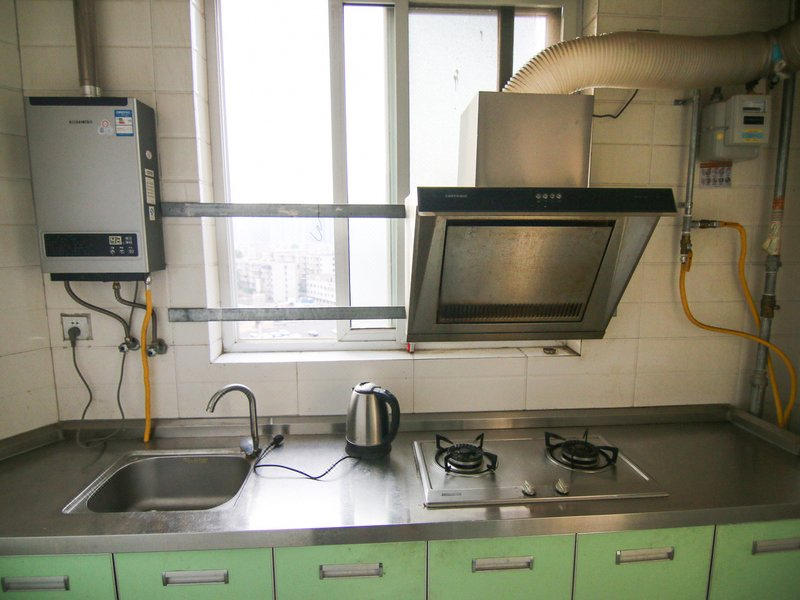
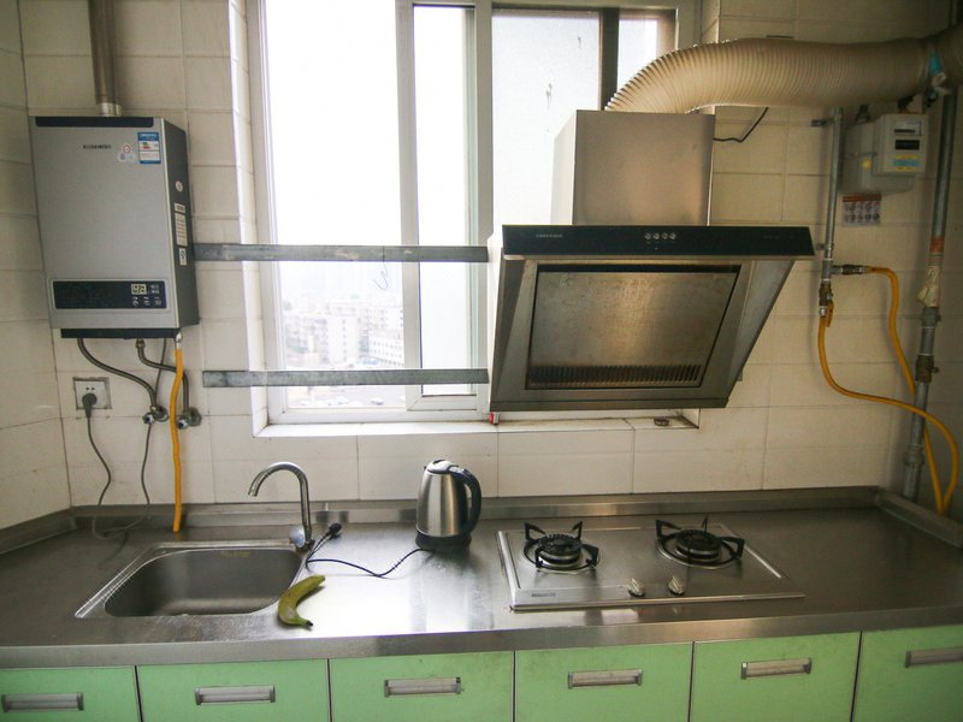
+ banana (300, 597)
